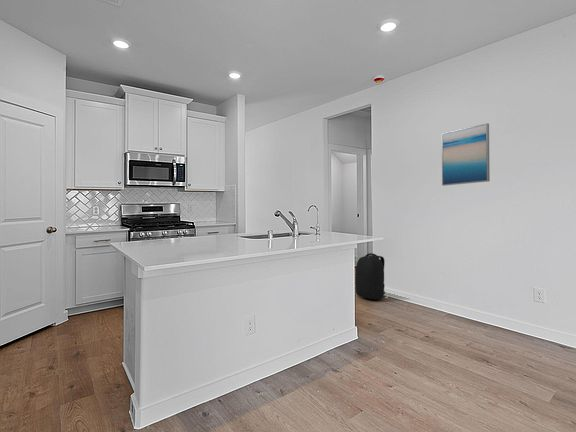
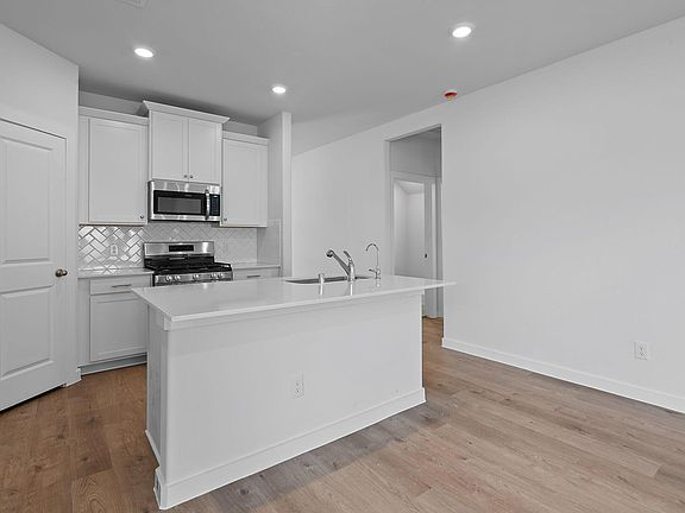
- wall art (464, 156)
- backpack (371, 275)
